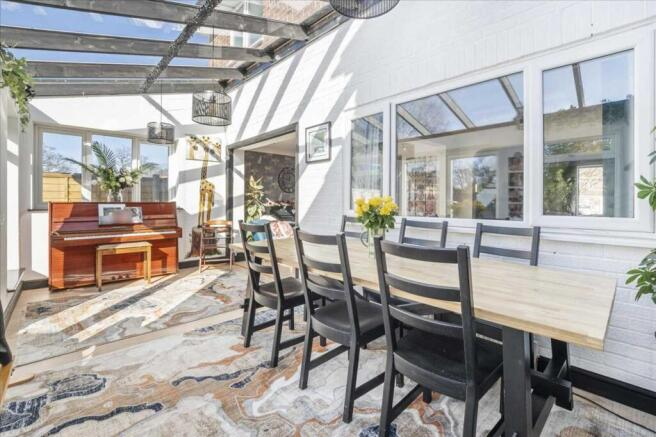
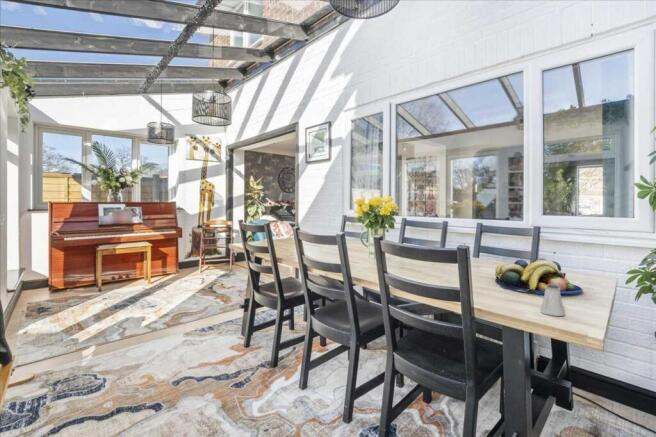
+ saltshaker (552, 299)
+ fruit bowl (536, 272)
